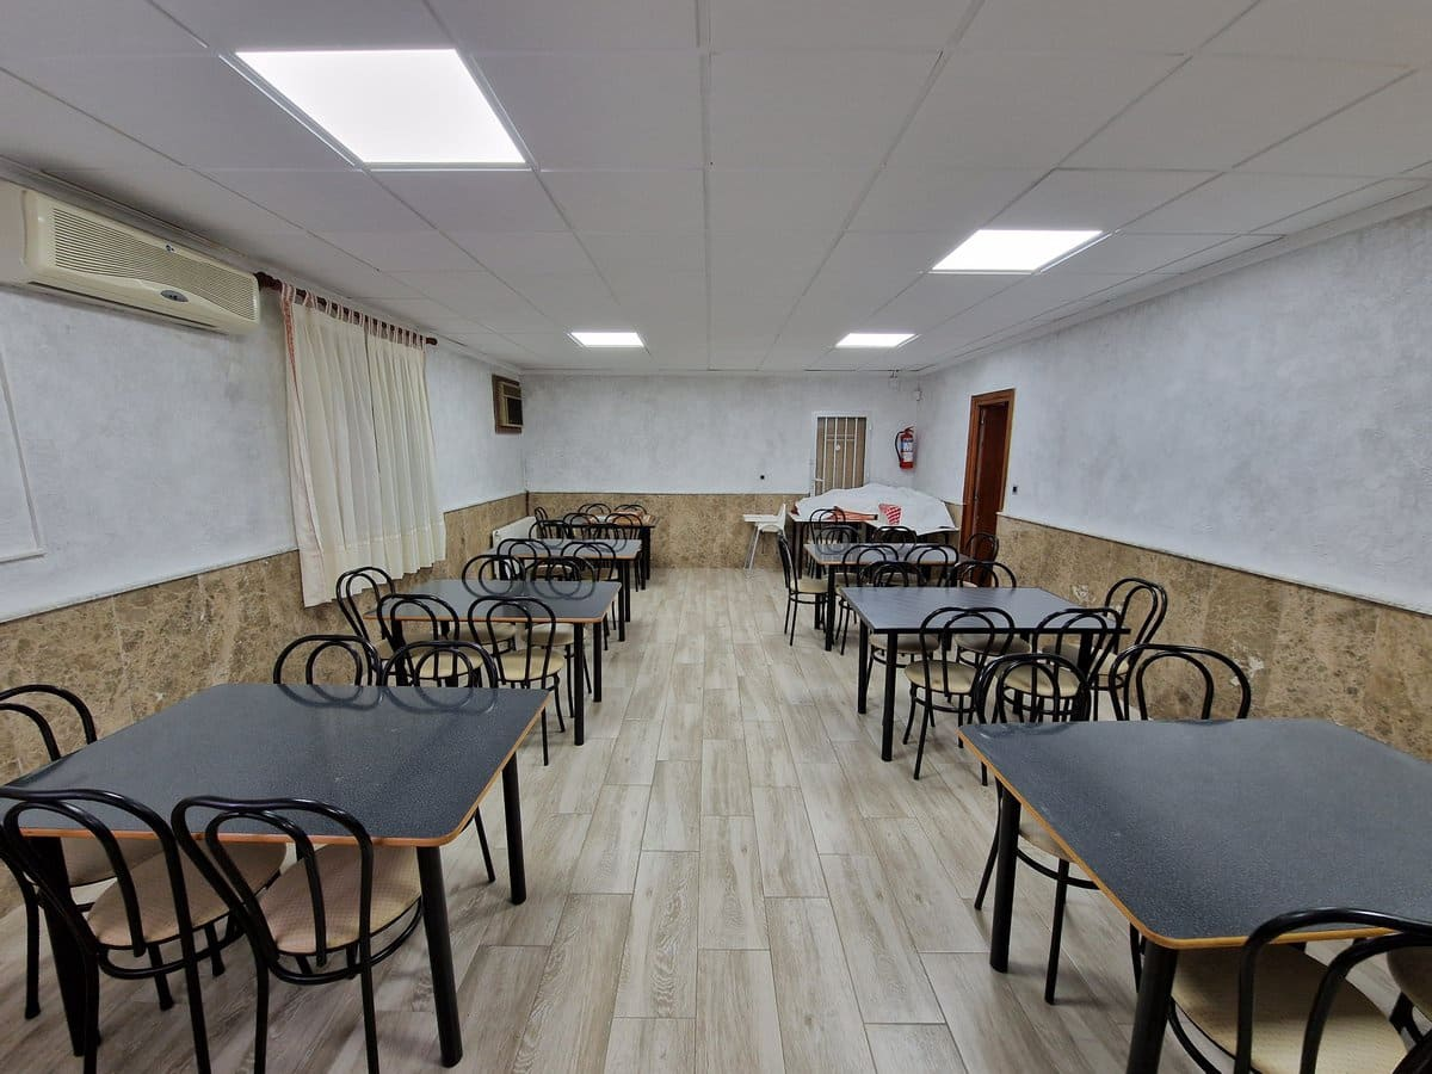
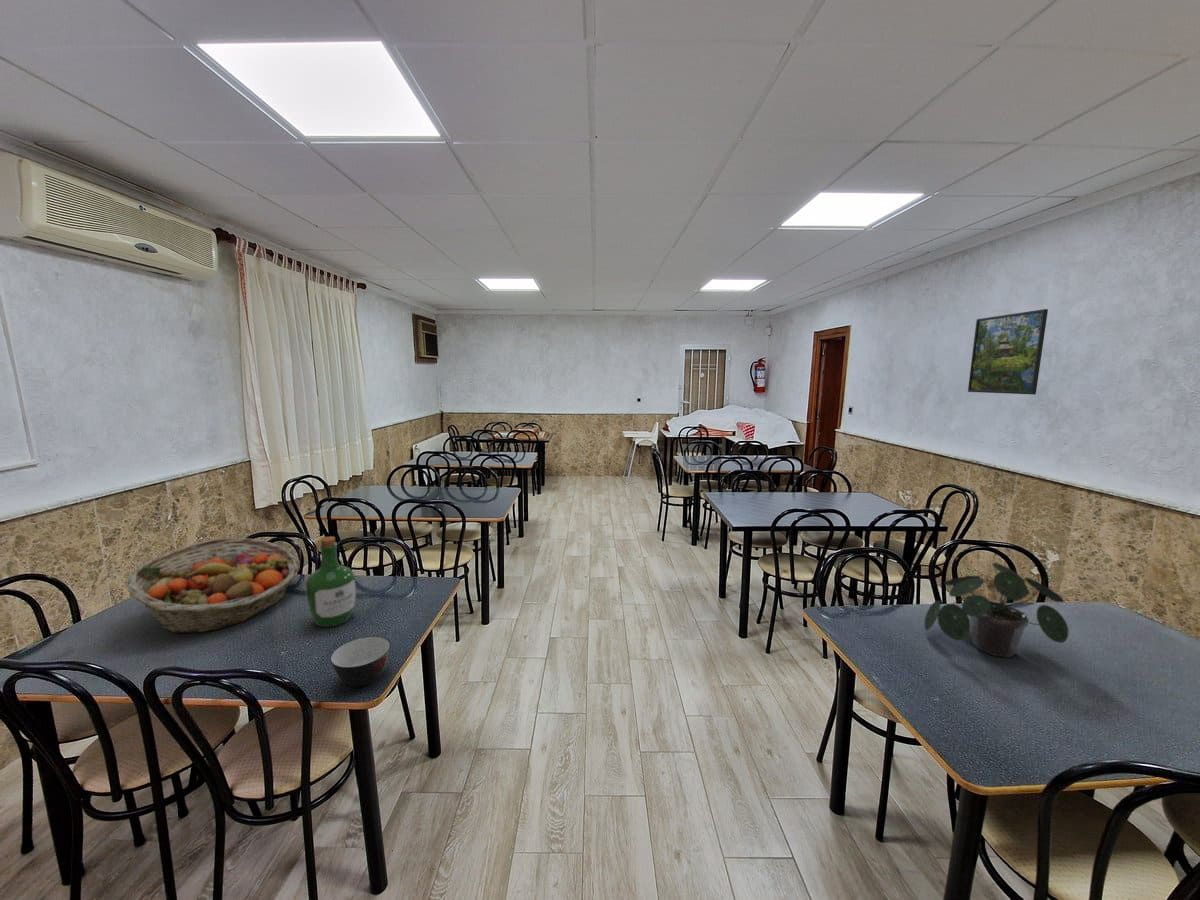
+ fruit basket (222, 580)
+ potted plant (993, 607)
+ wine bottle (330, 579)
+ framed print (1004, 354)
+ soup bowl (362, 664)
